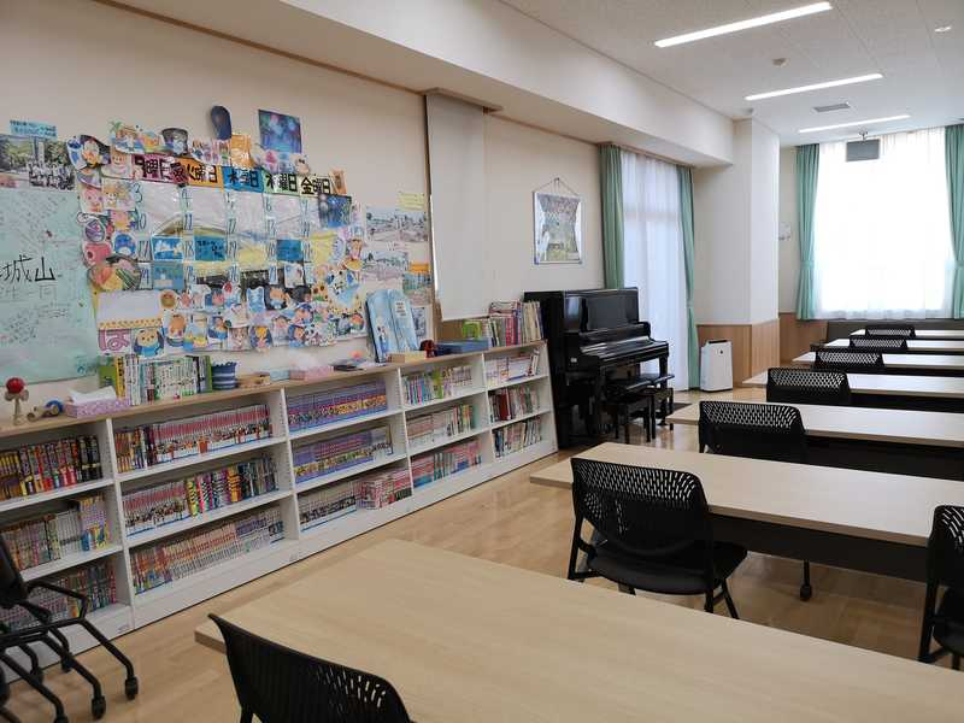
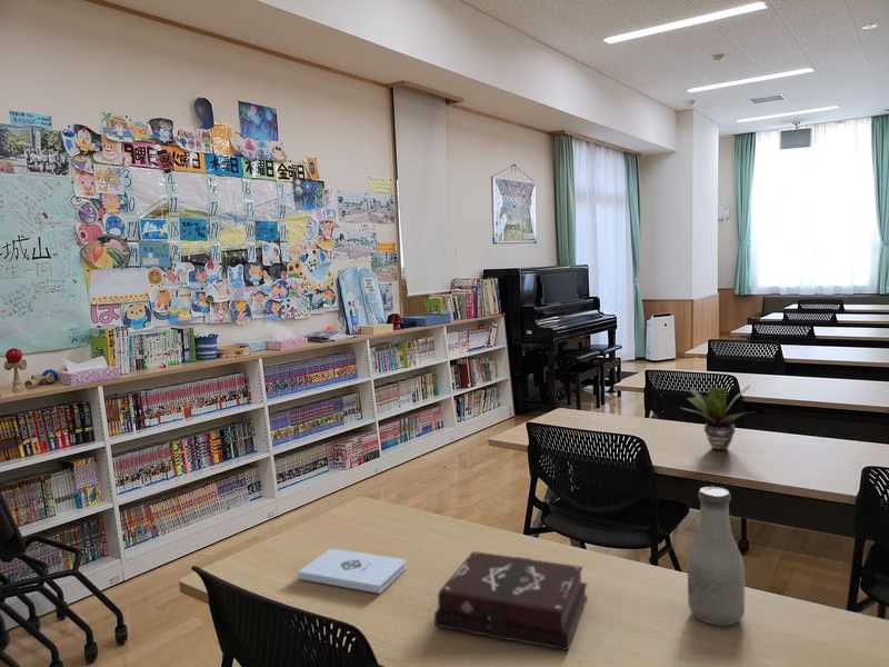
+ potted plant (719, 416)
+ hardback book (512, 595)
+ bottle (715, 552)
+ notepad (353, 569)
